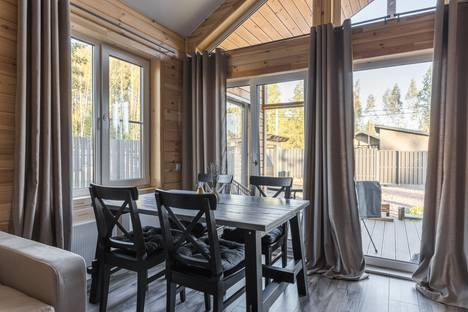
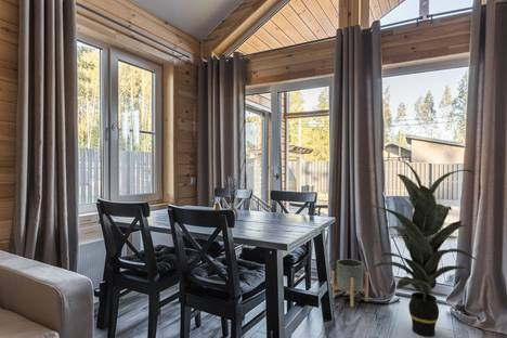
+ indoor plant (417, 244)
+ planter (349, 281)
